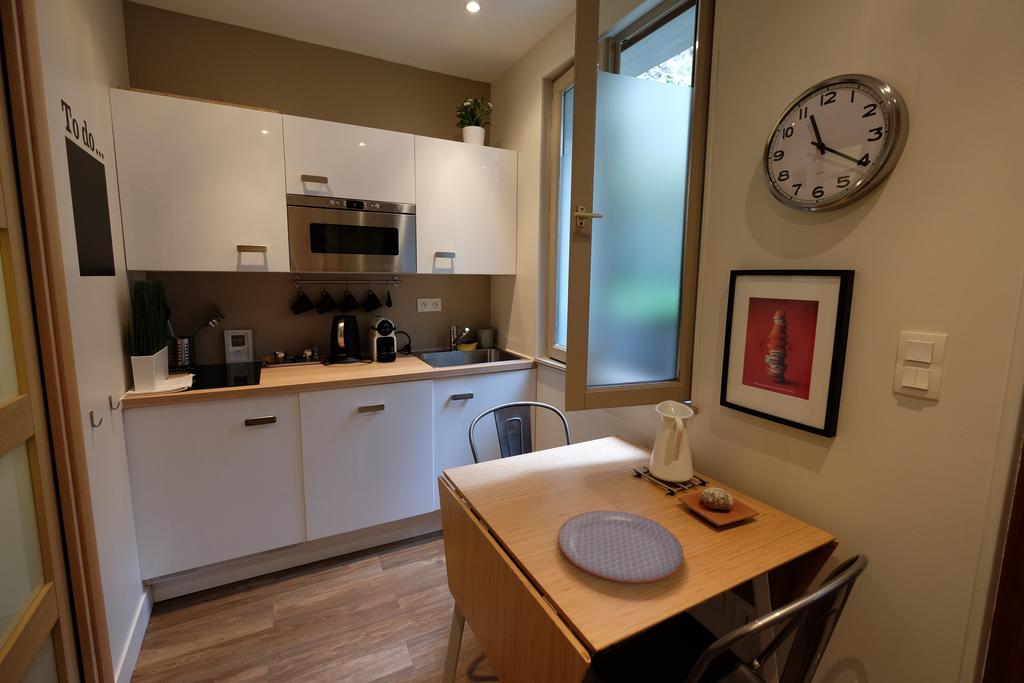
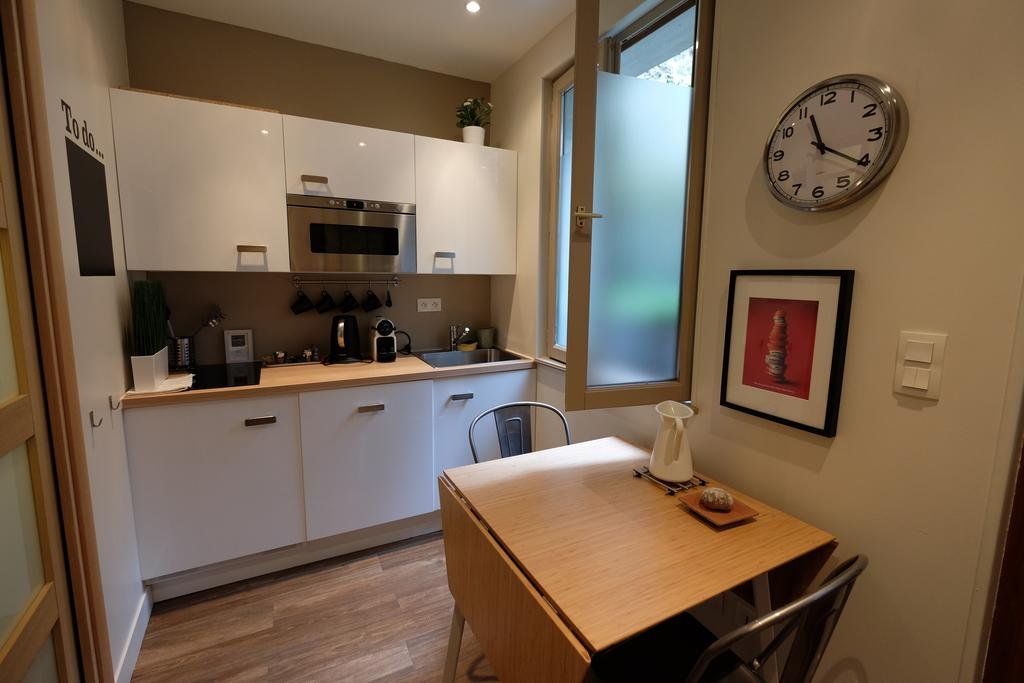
- plate (618, 545)
